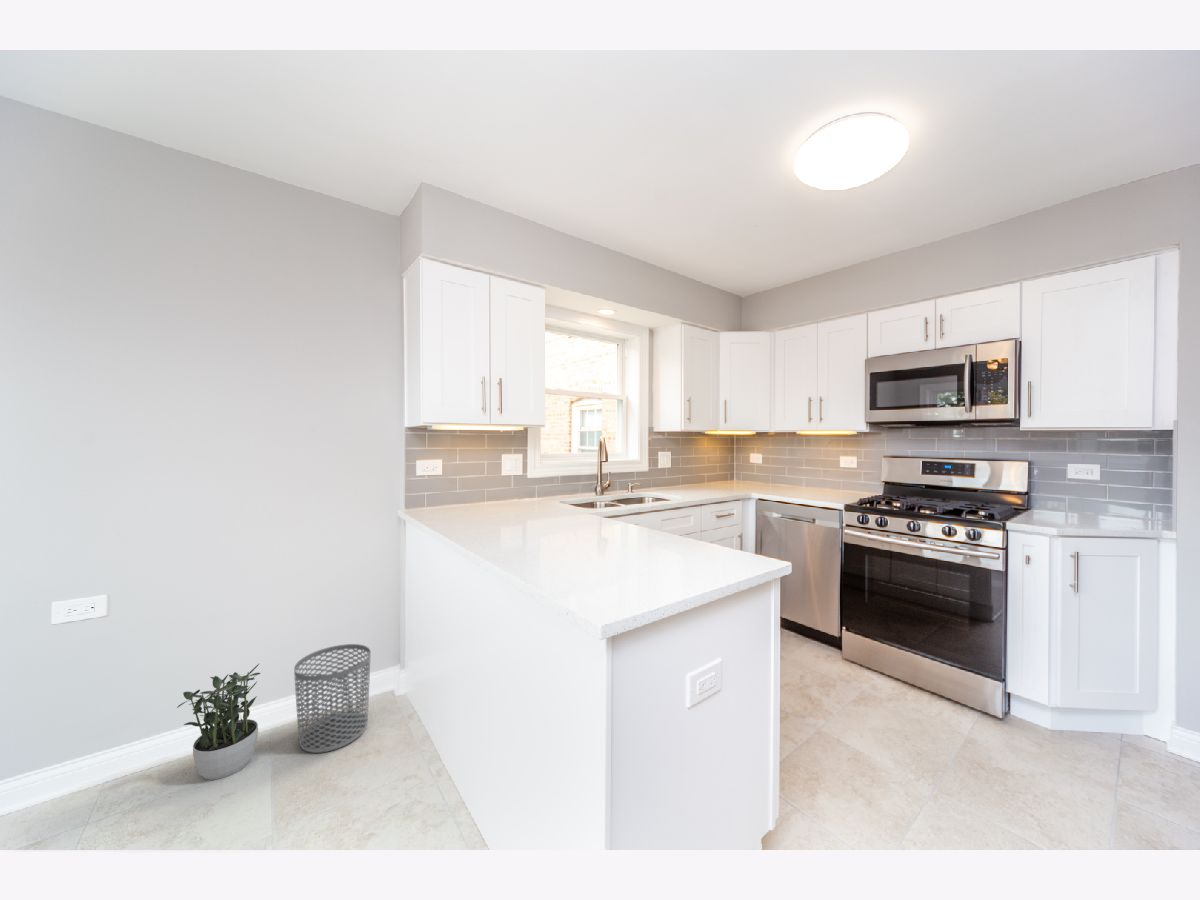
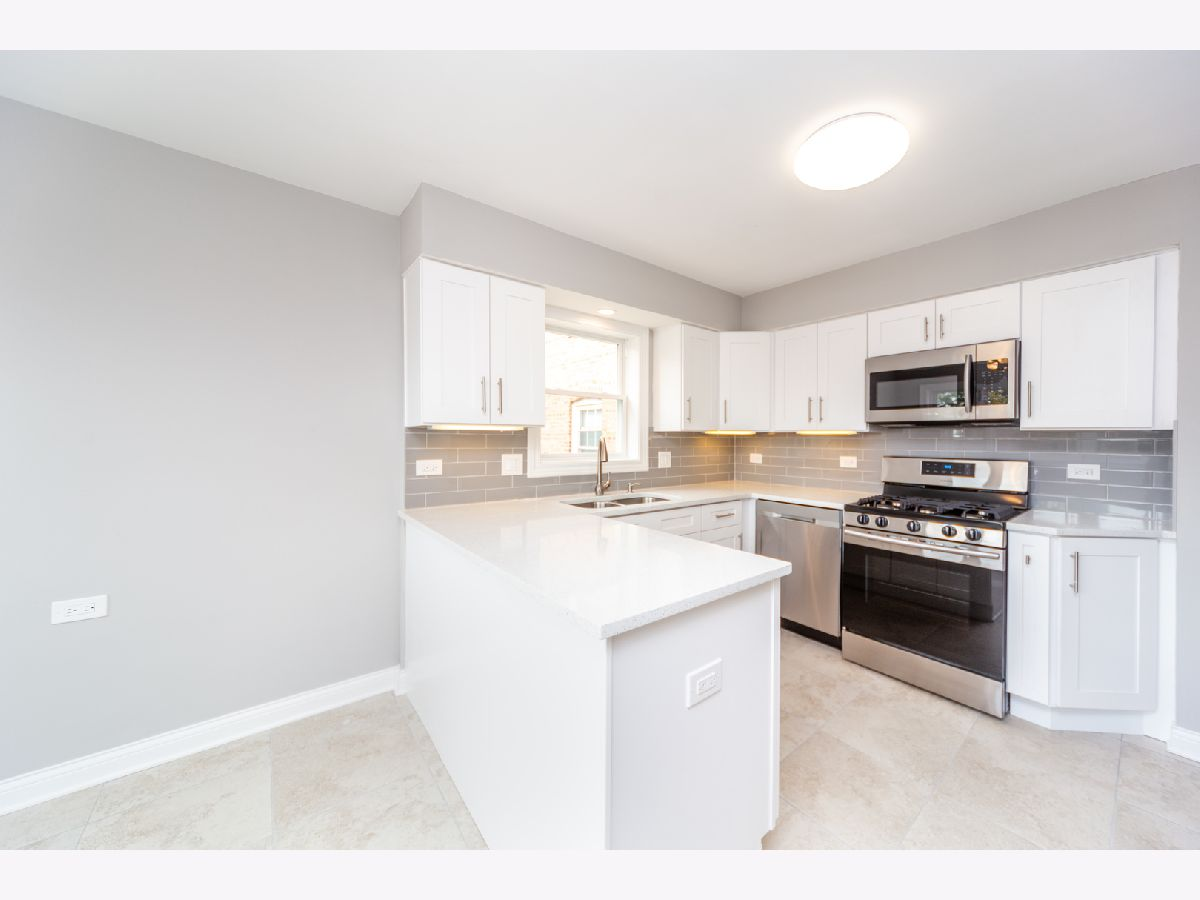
- potted plant (221, 718)
- waste bin (334, 696)
